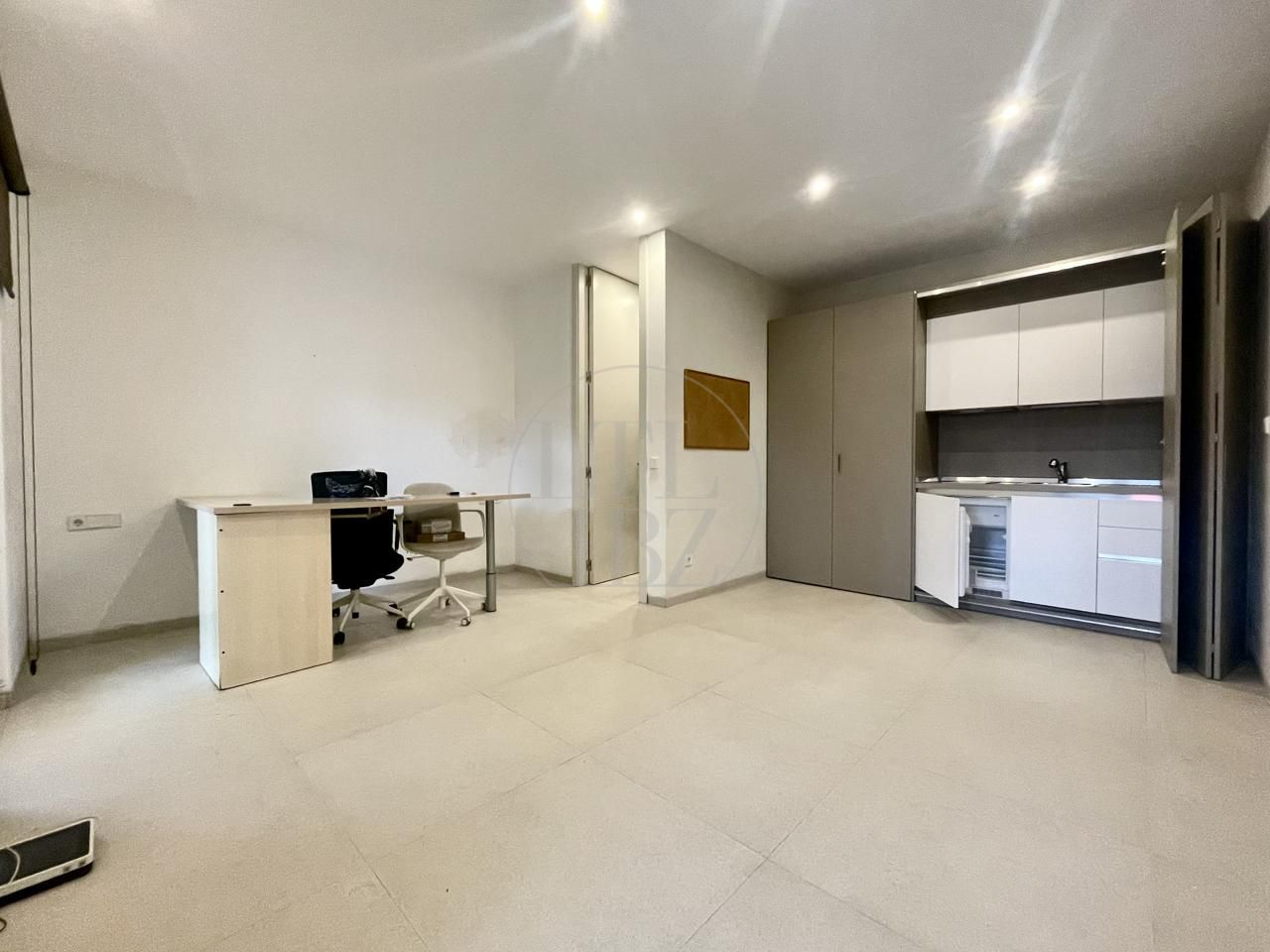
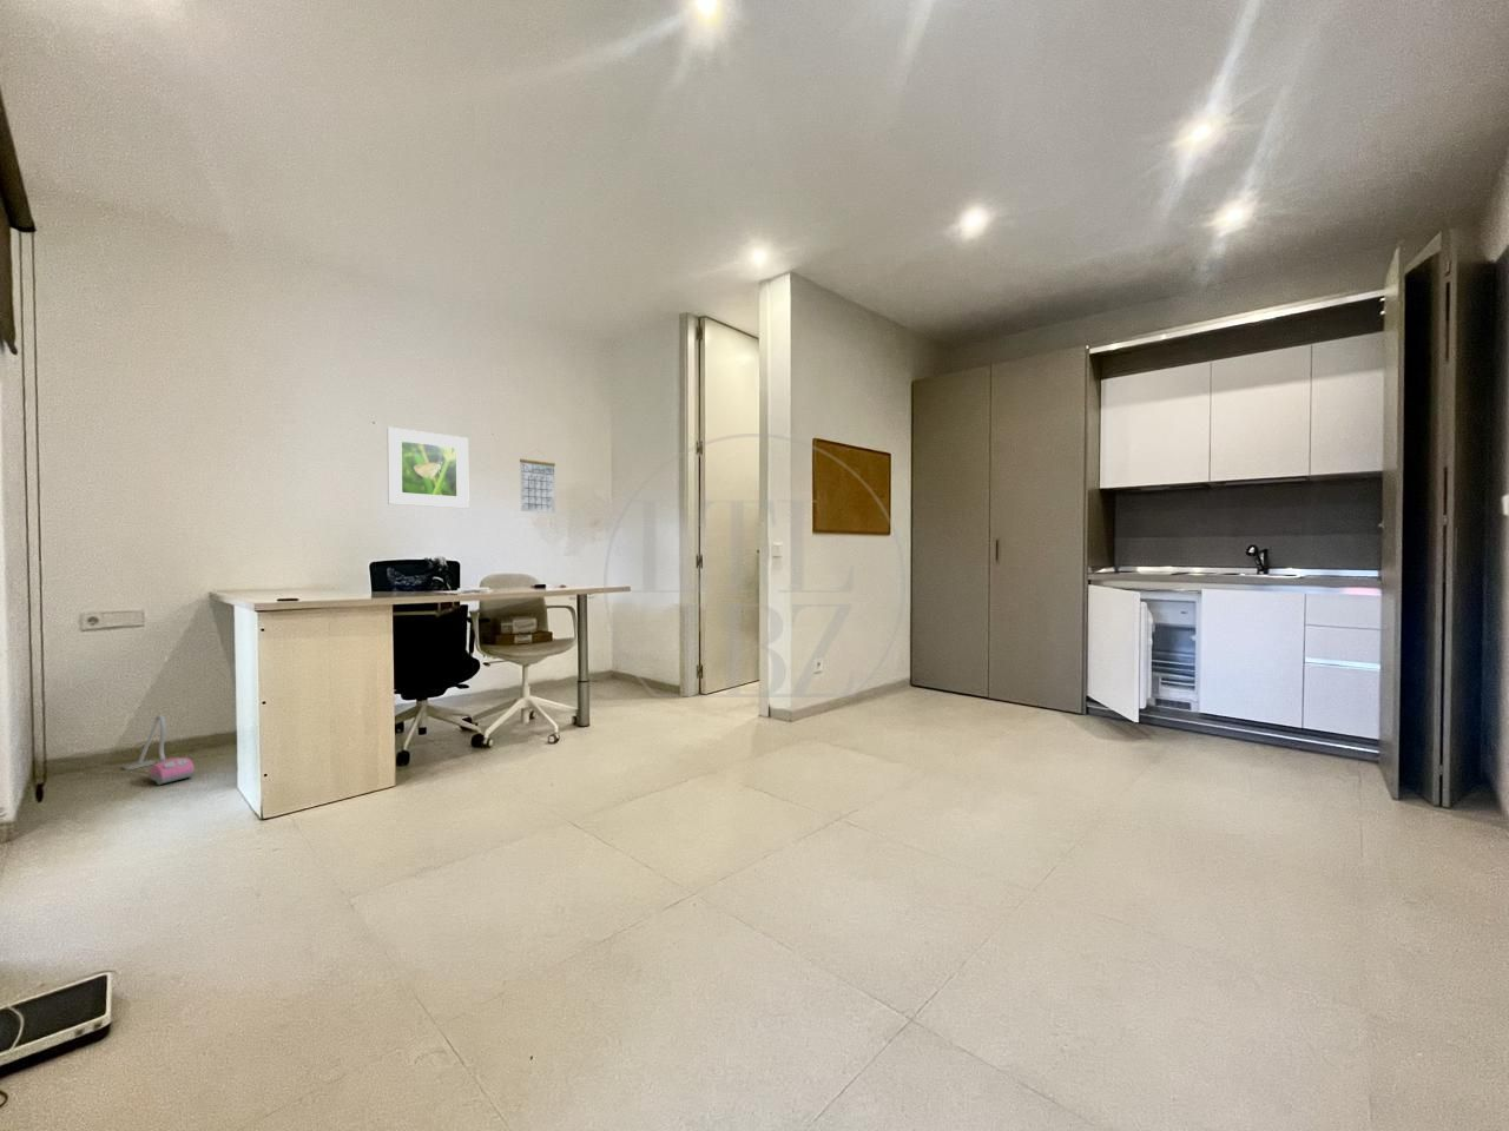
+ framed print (429, 469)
+ vacuum cleaner (159, 744)
+ calendar (537, 480)
